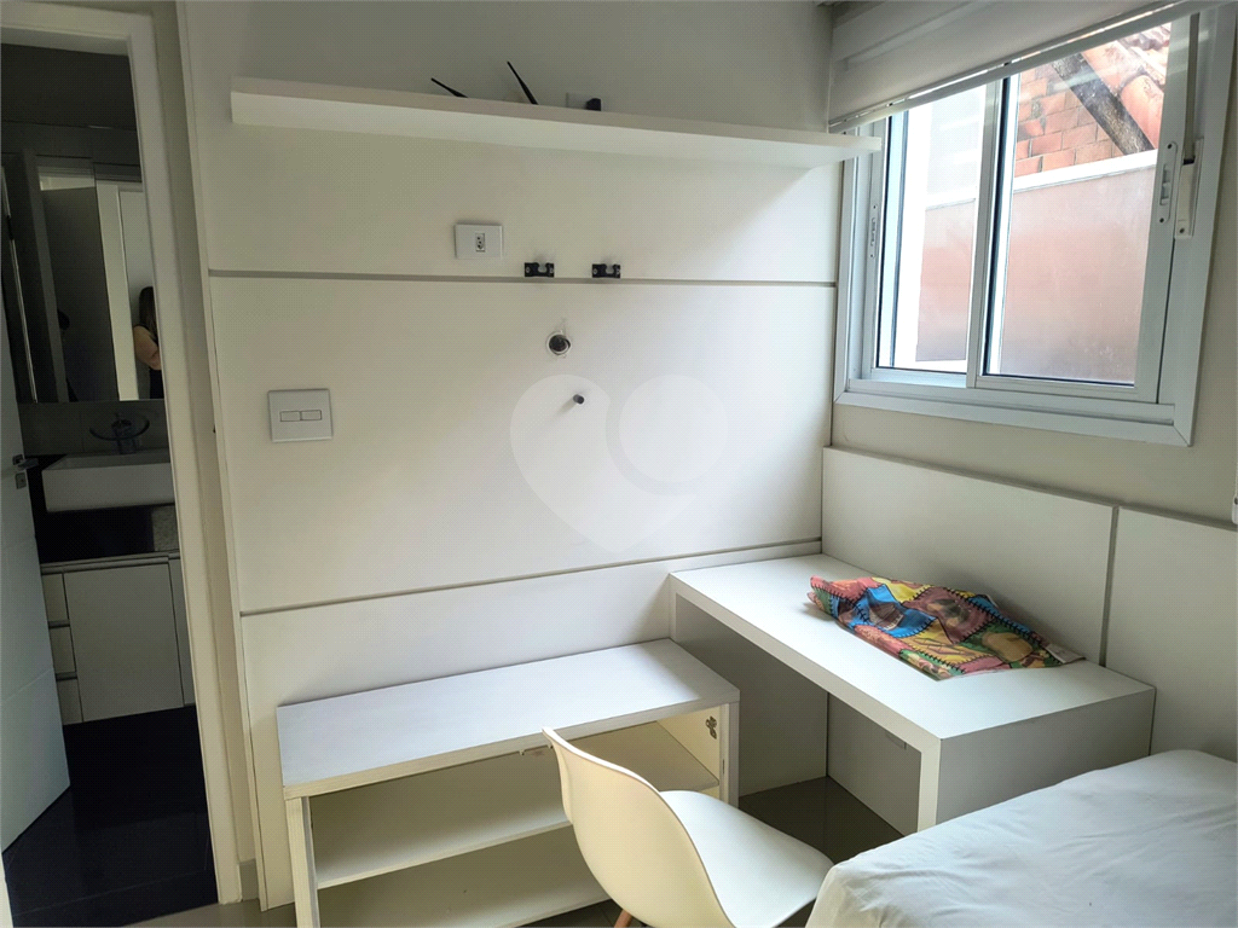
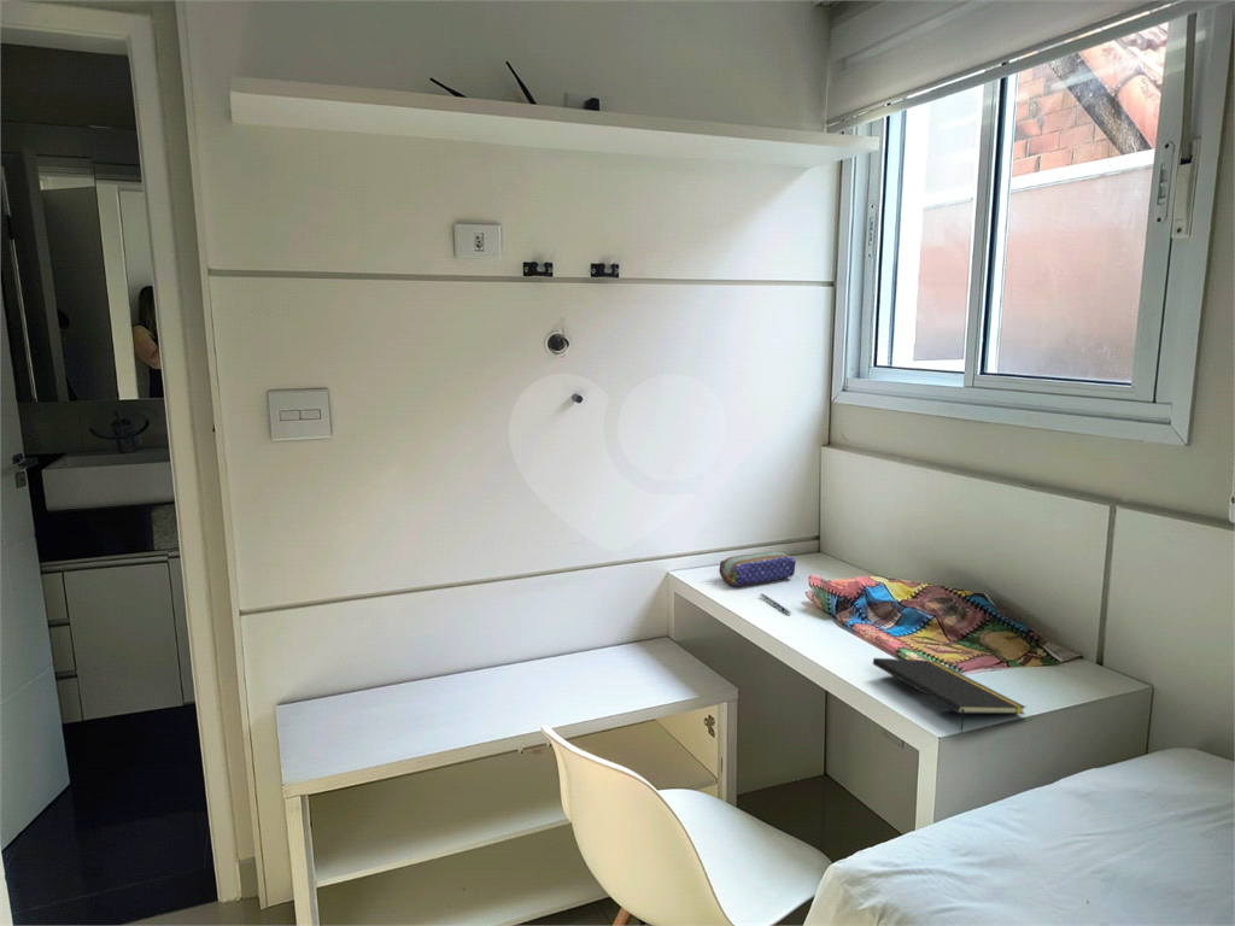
+ pen (774, 603)
+ pencil case (756, 567)
+ notepad (946, 684)
